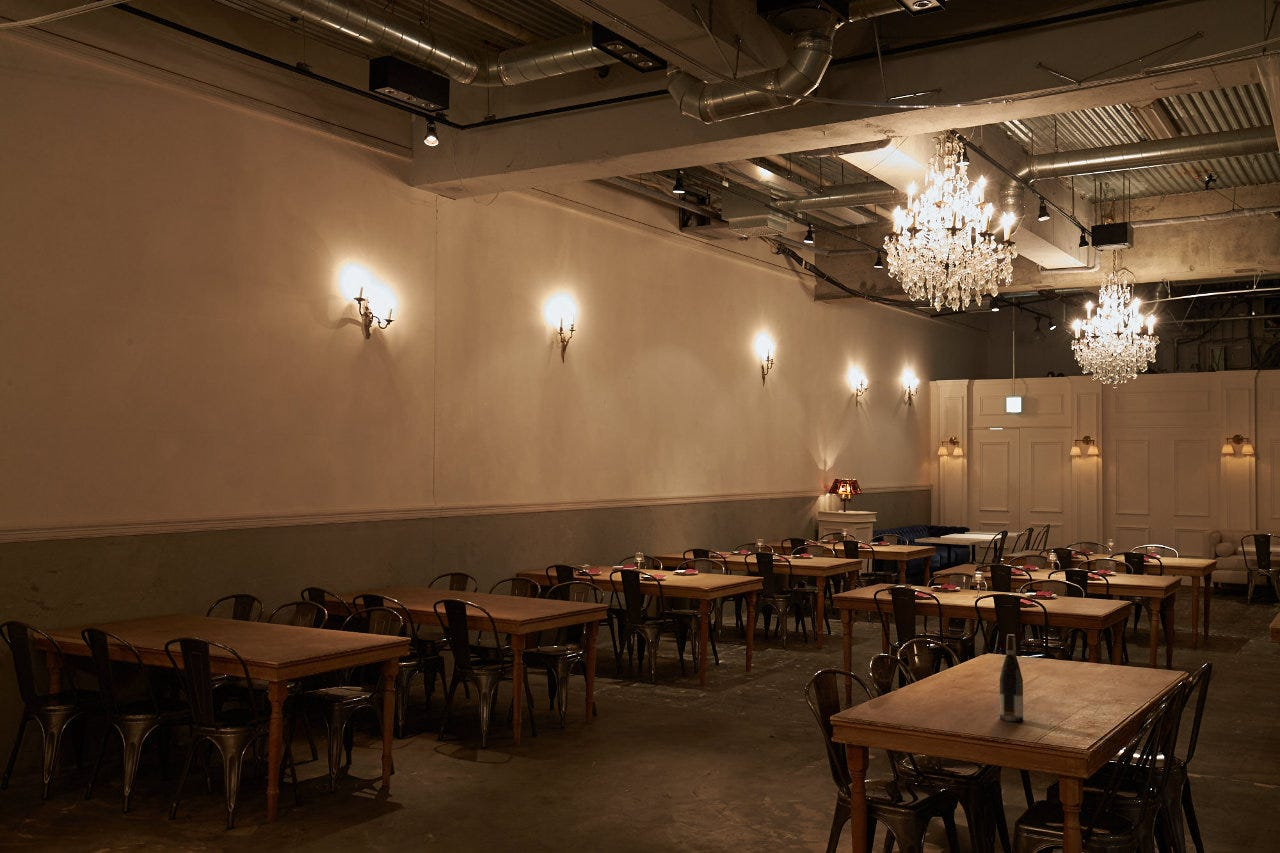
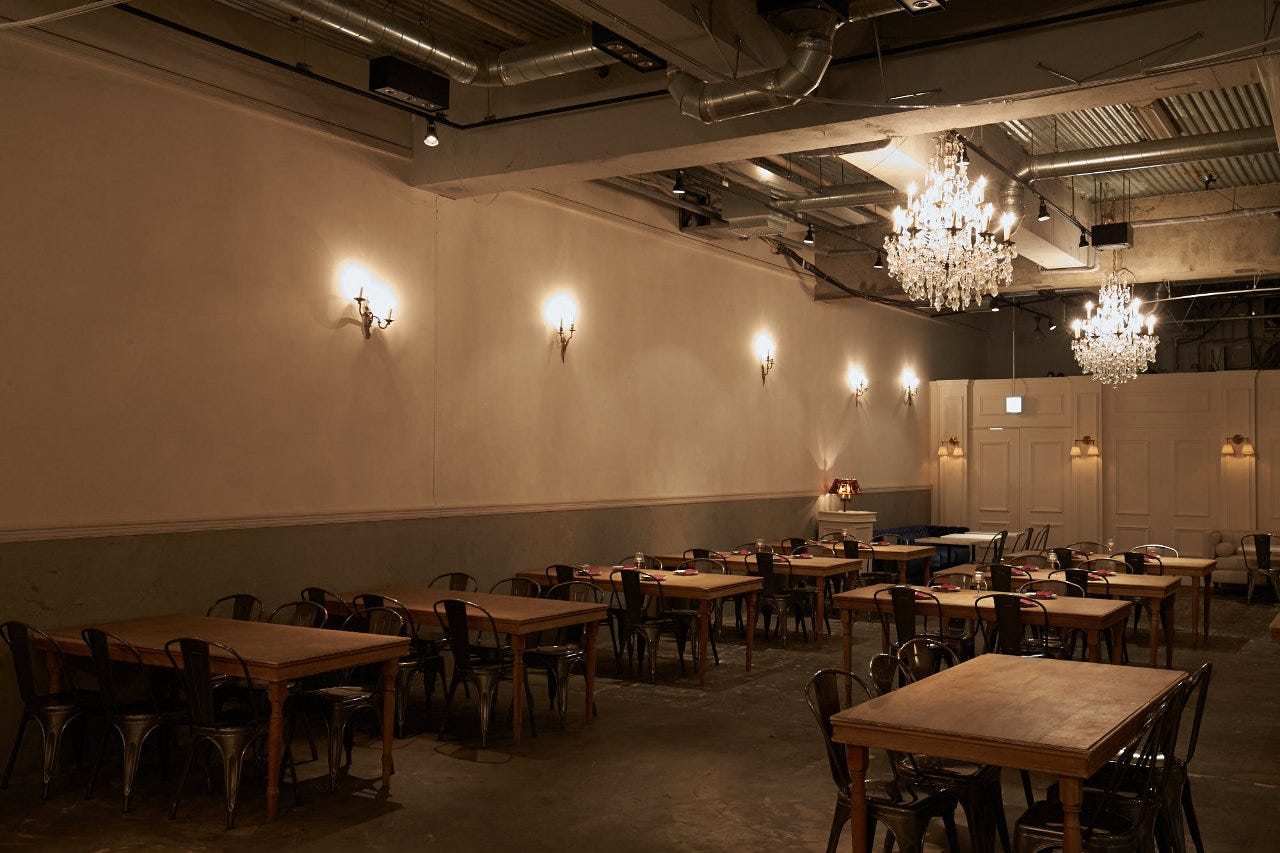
- wine bottle (1011, 676)
